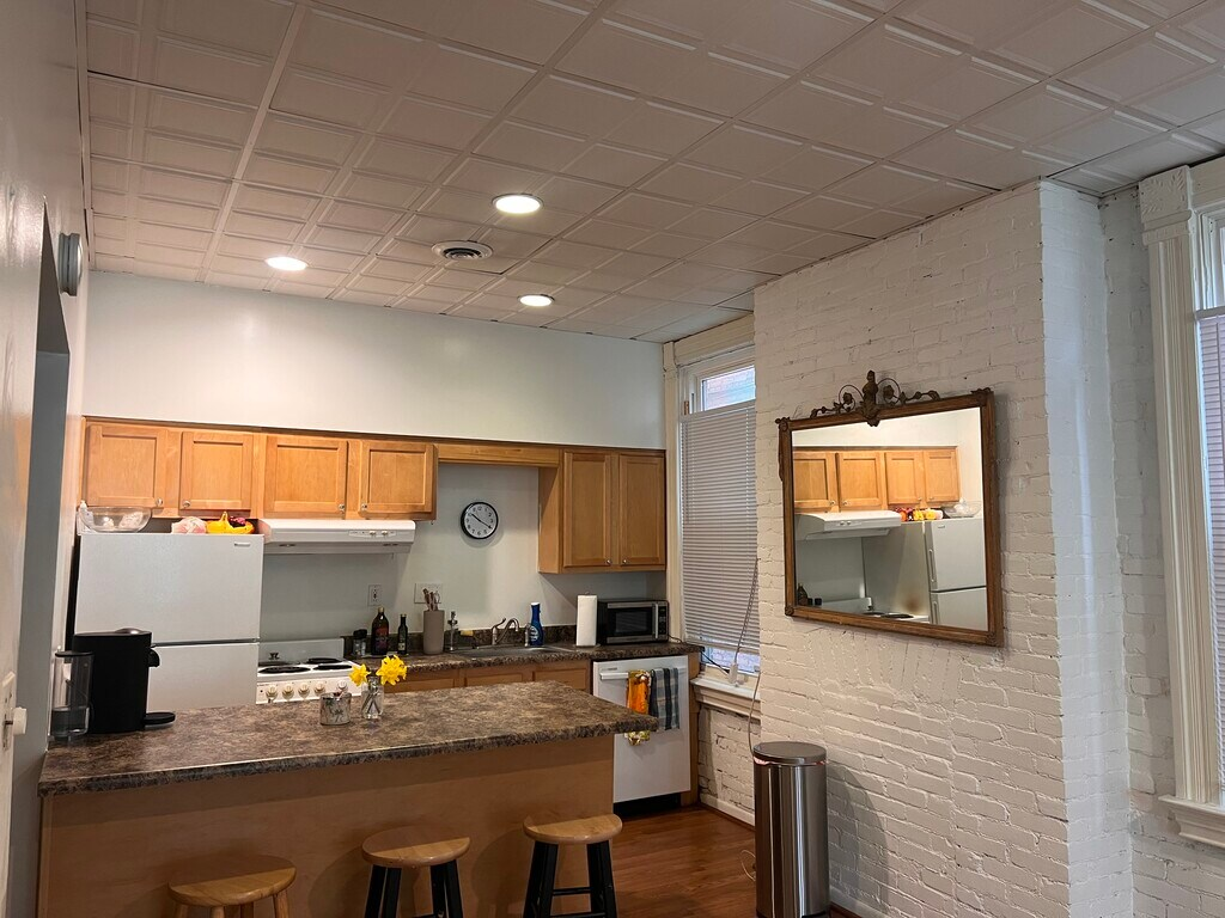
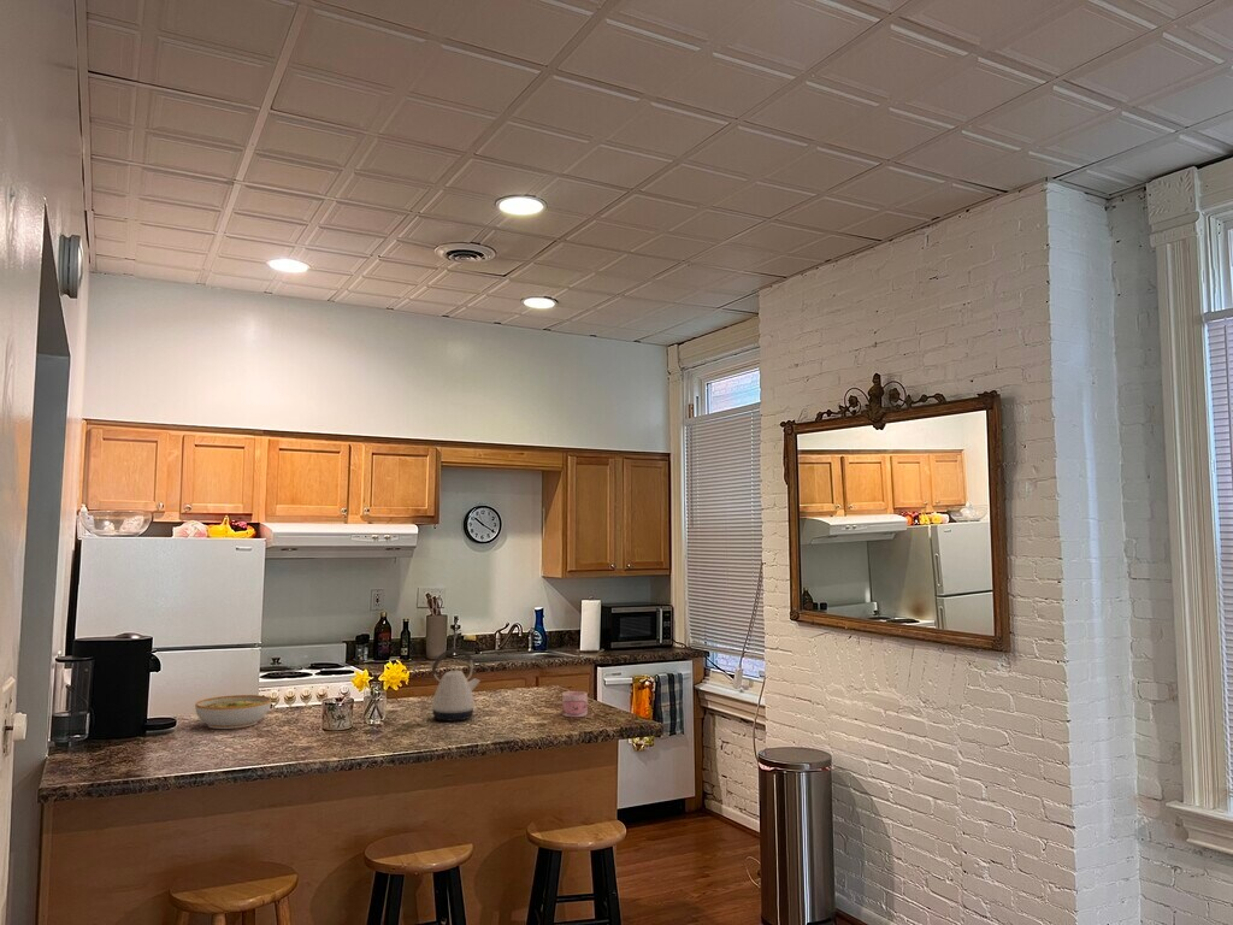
+ bowl (232, 712)
+ mug (573, 703)
+ kettle (455, 683)
